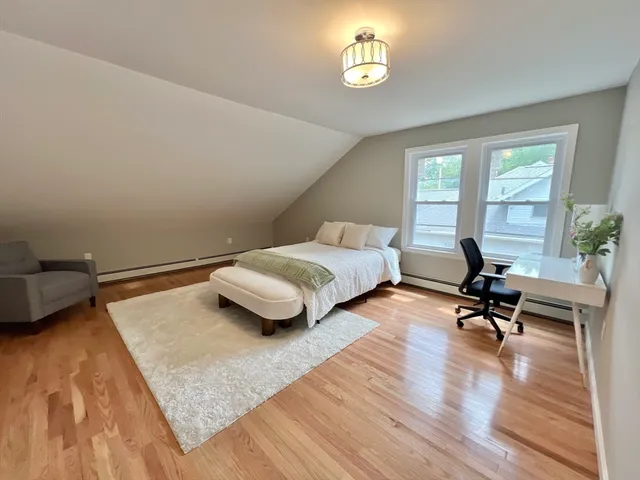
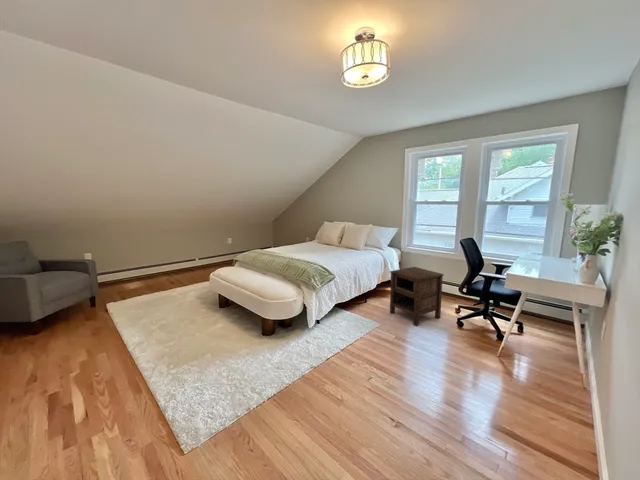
+ nightstand (415, 294)
